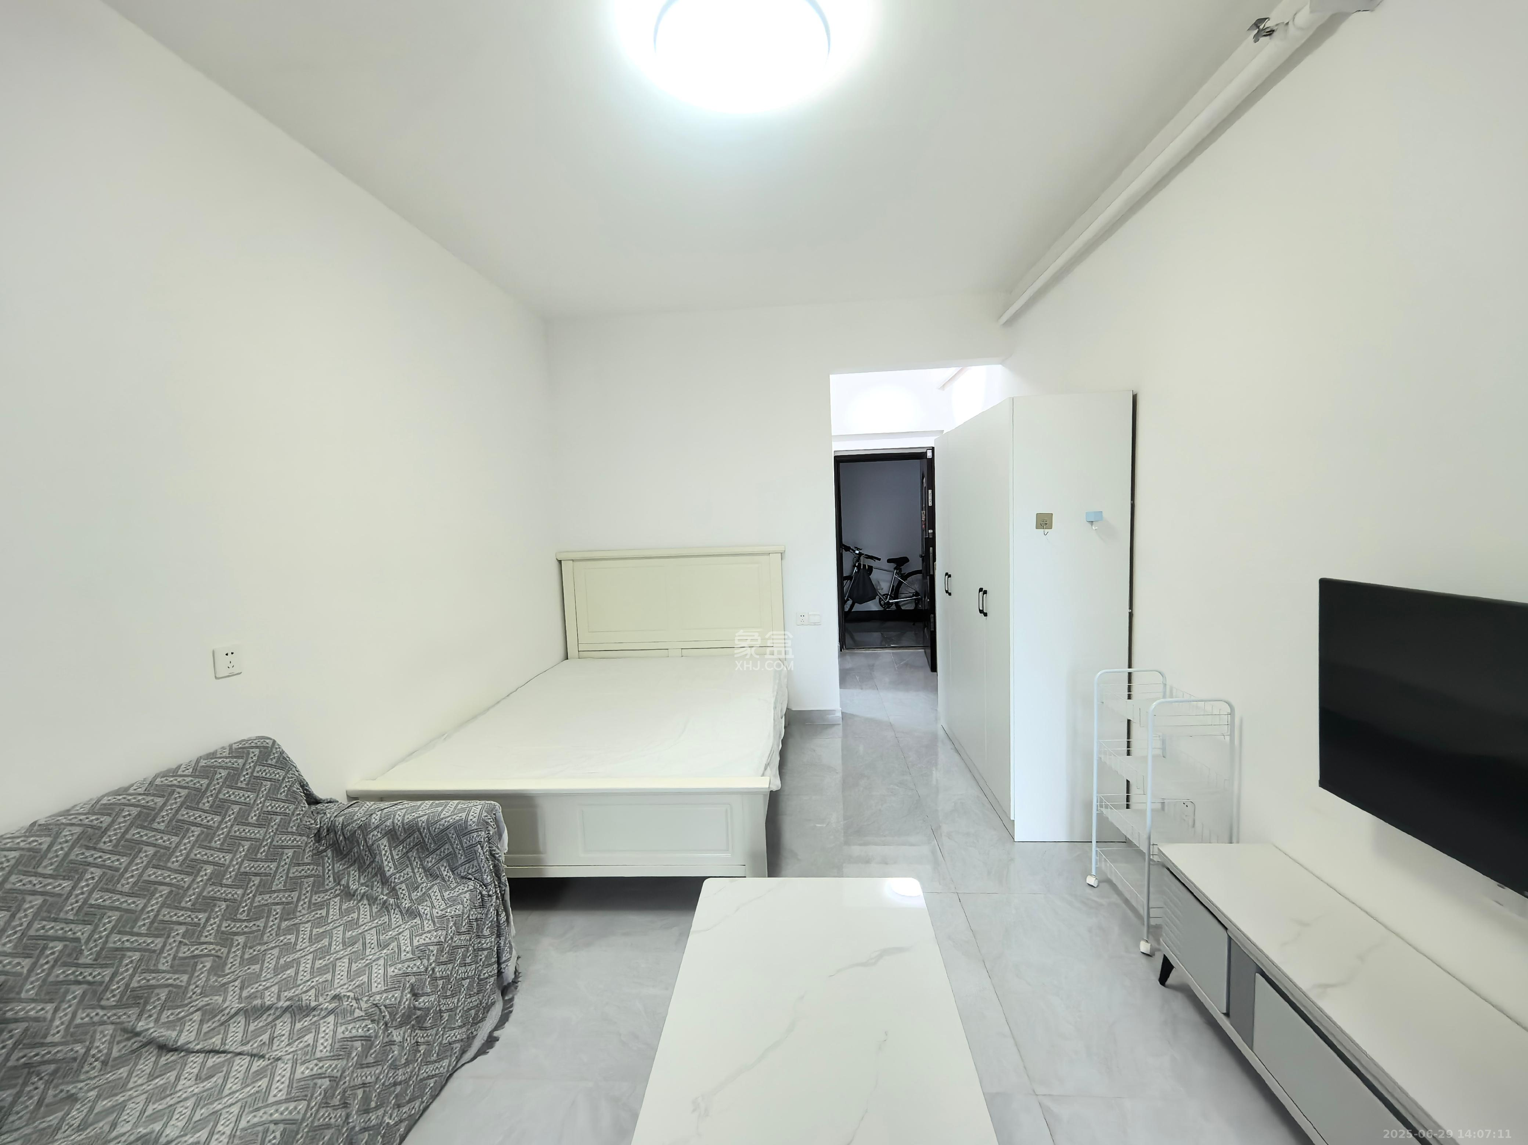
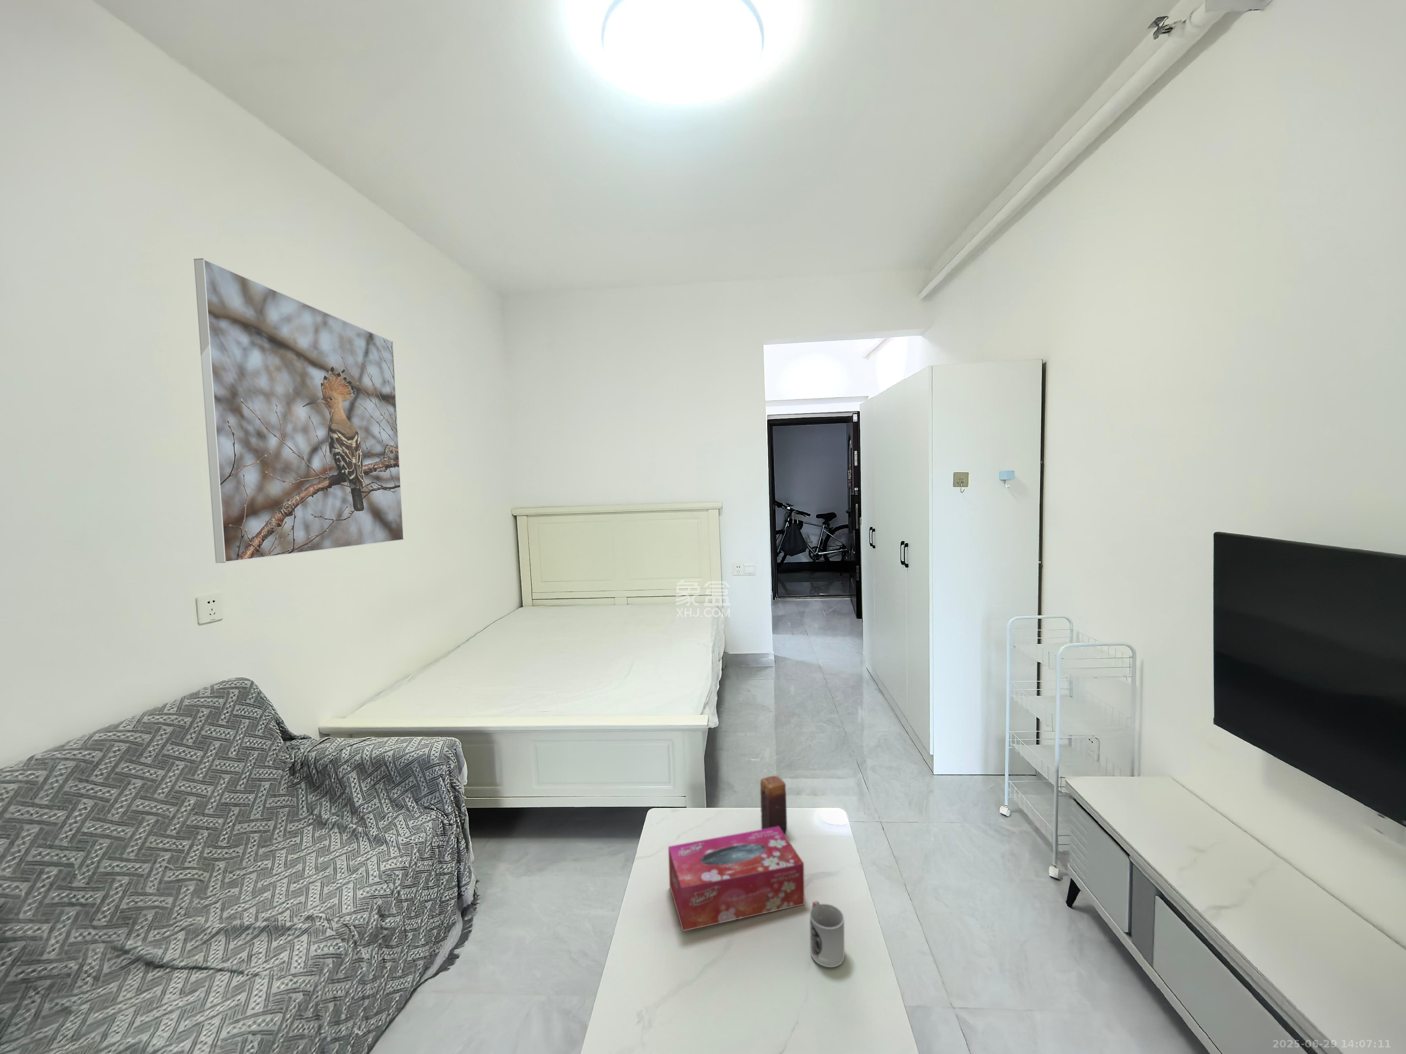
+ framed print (322, 431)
+ candle (774, 806)
+ cup (824, 929)
+ tissue box (735, 875)
